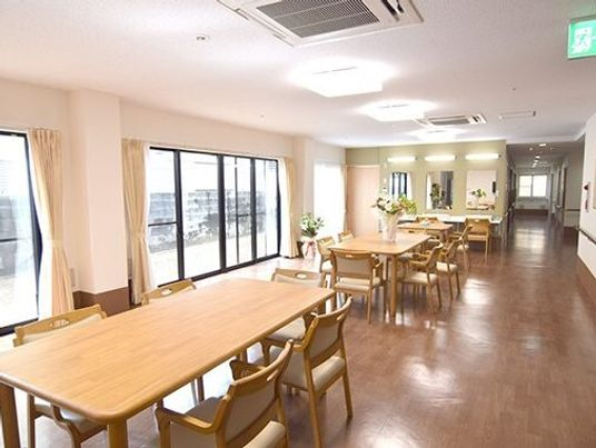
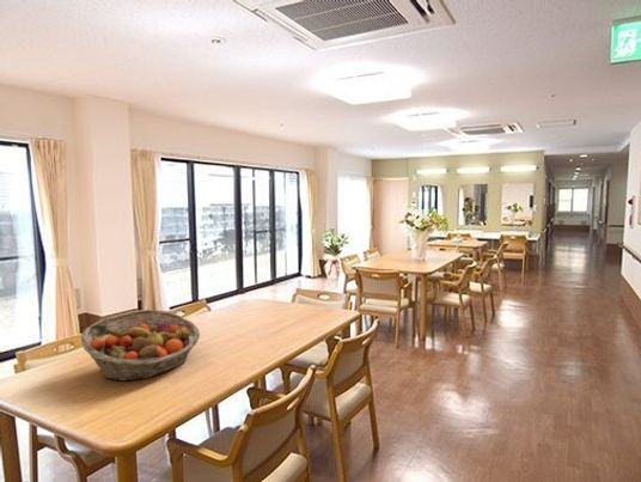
+ fruit basket (144, 342)
